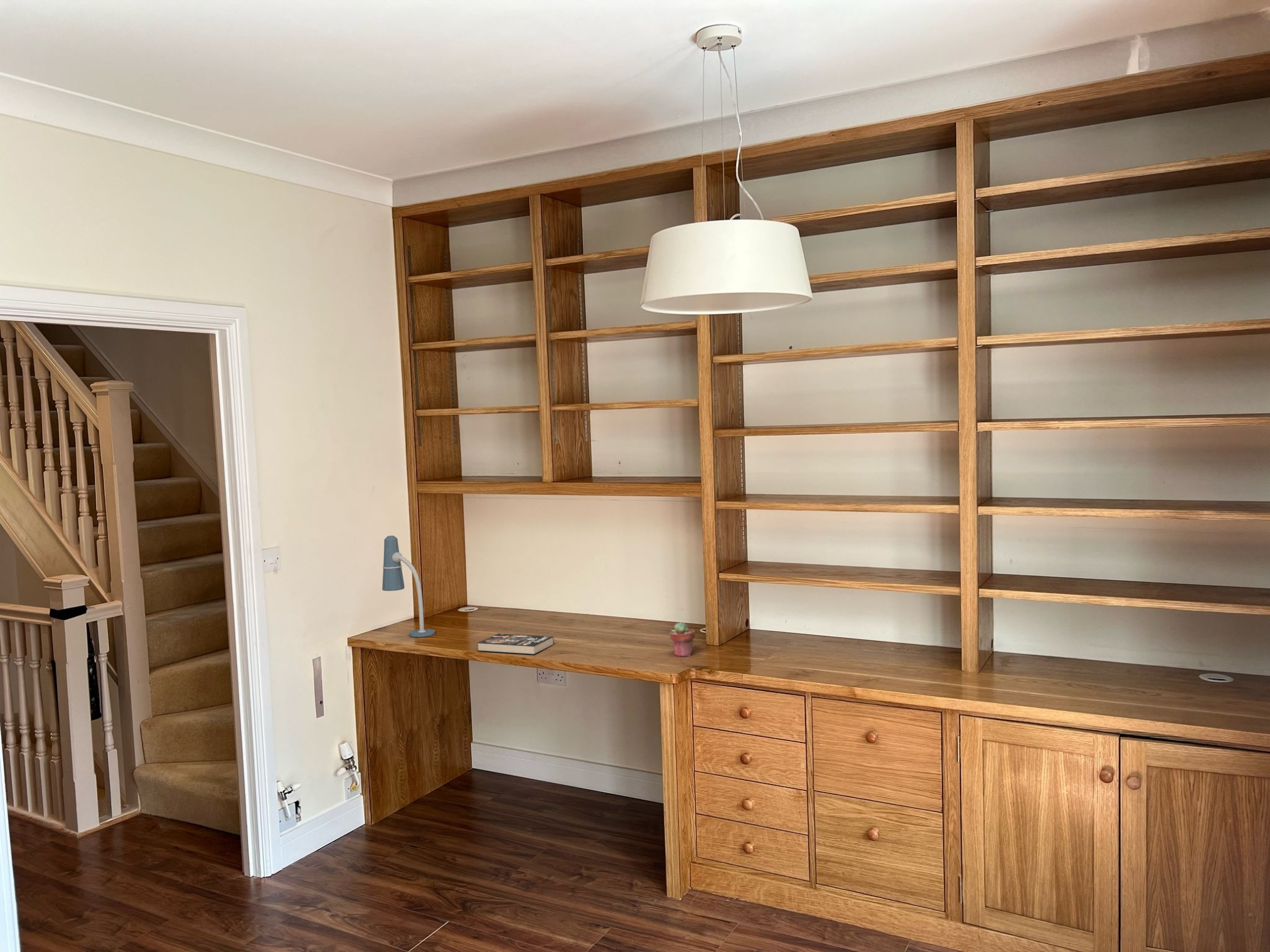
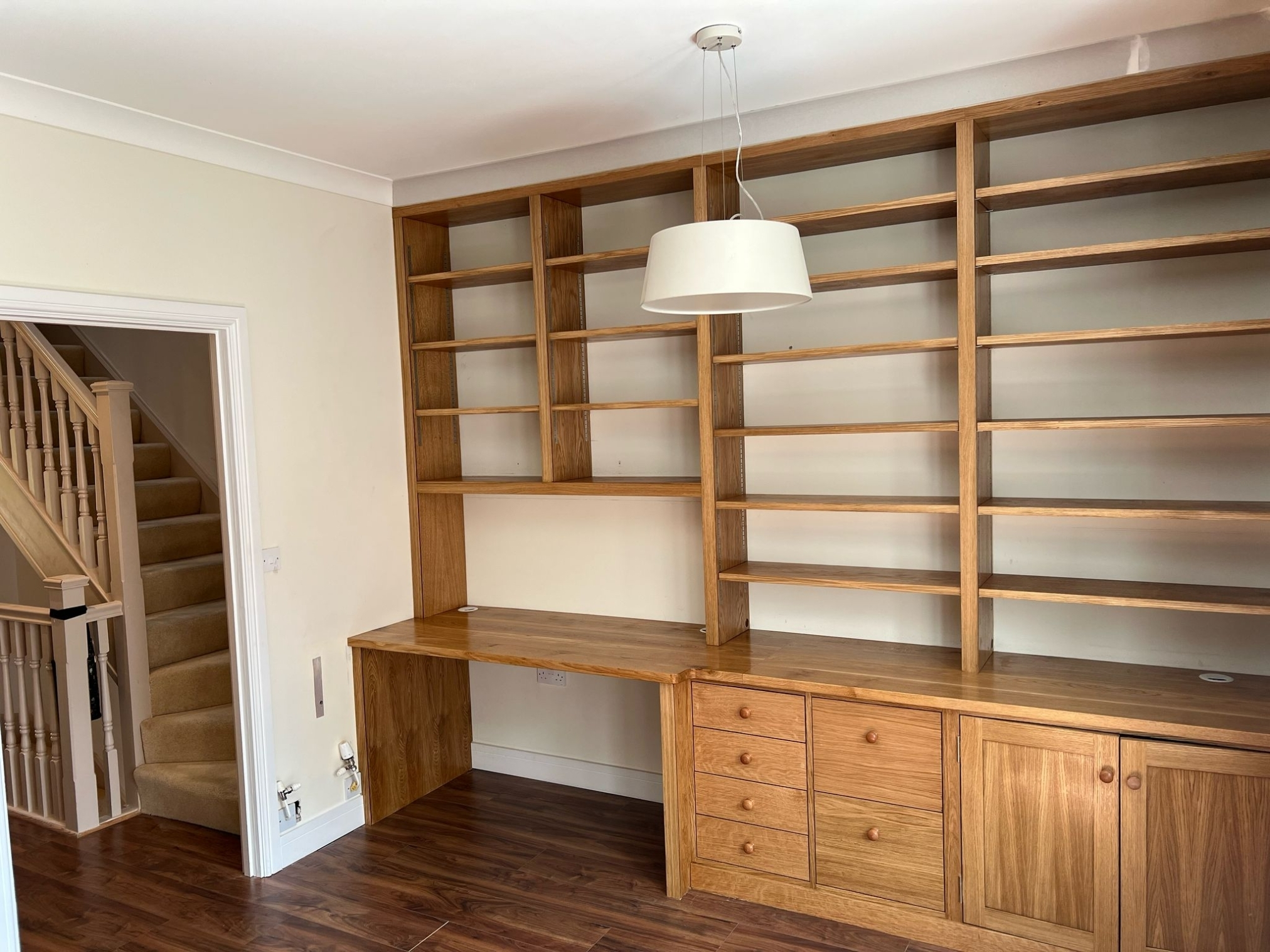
- desk lamp (403, 584)
- potted succulent (682, 638)
- book (516, 643)
